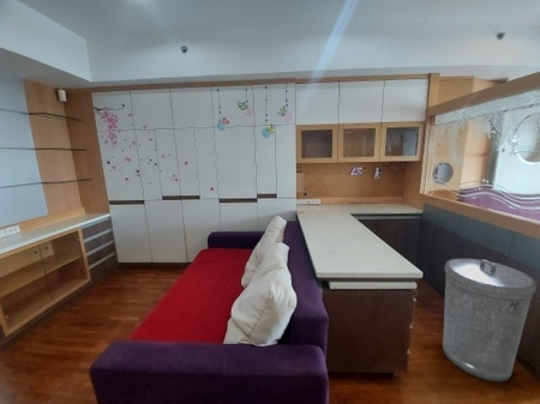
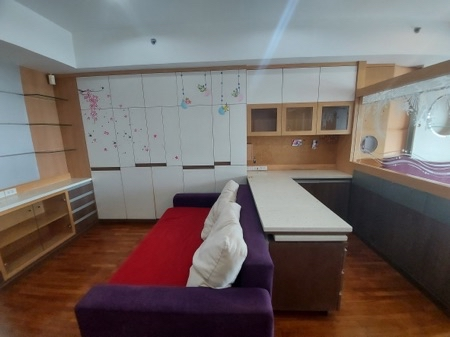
- trash can (481, 312)
